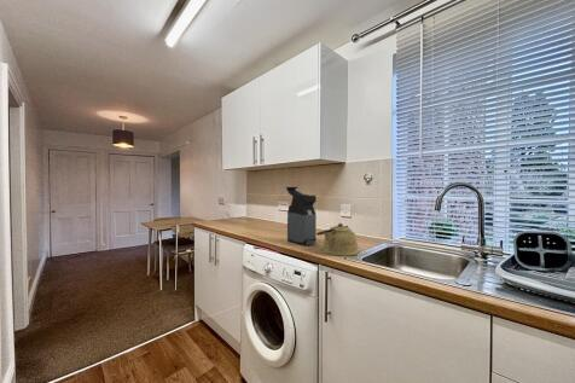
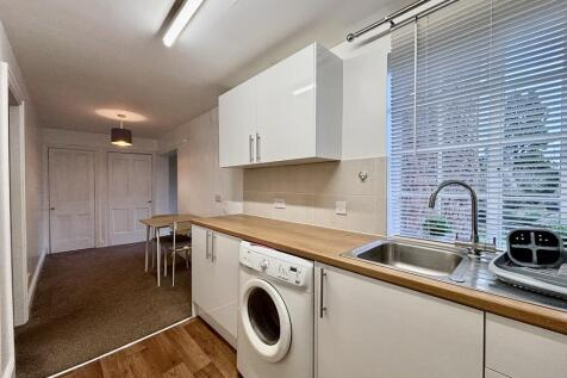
- coffee maker (300, 214)
- kettle (337, 237)
